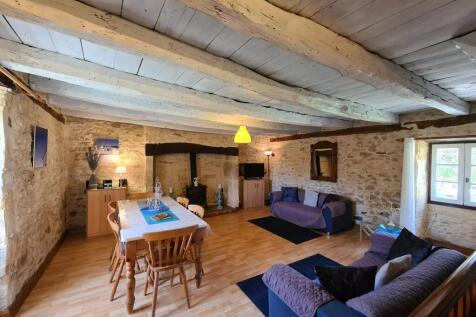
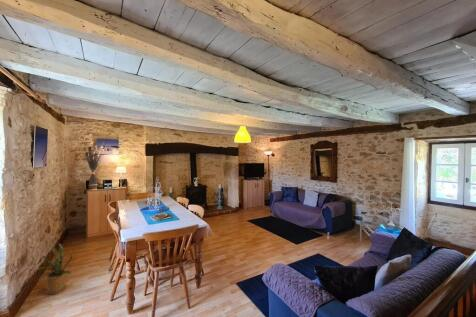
+ house plant (53, 269)
